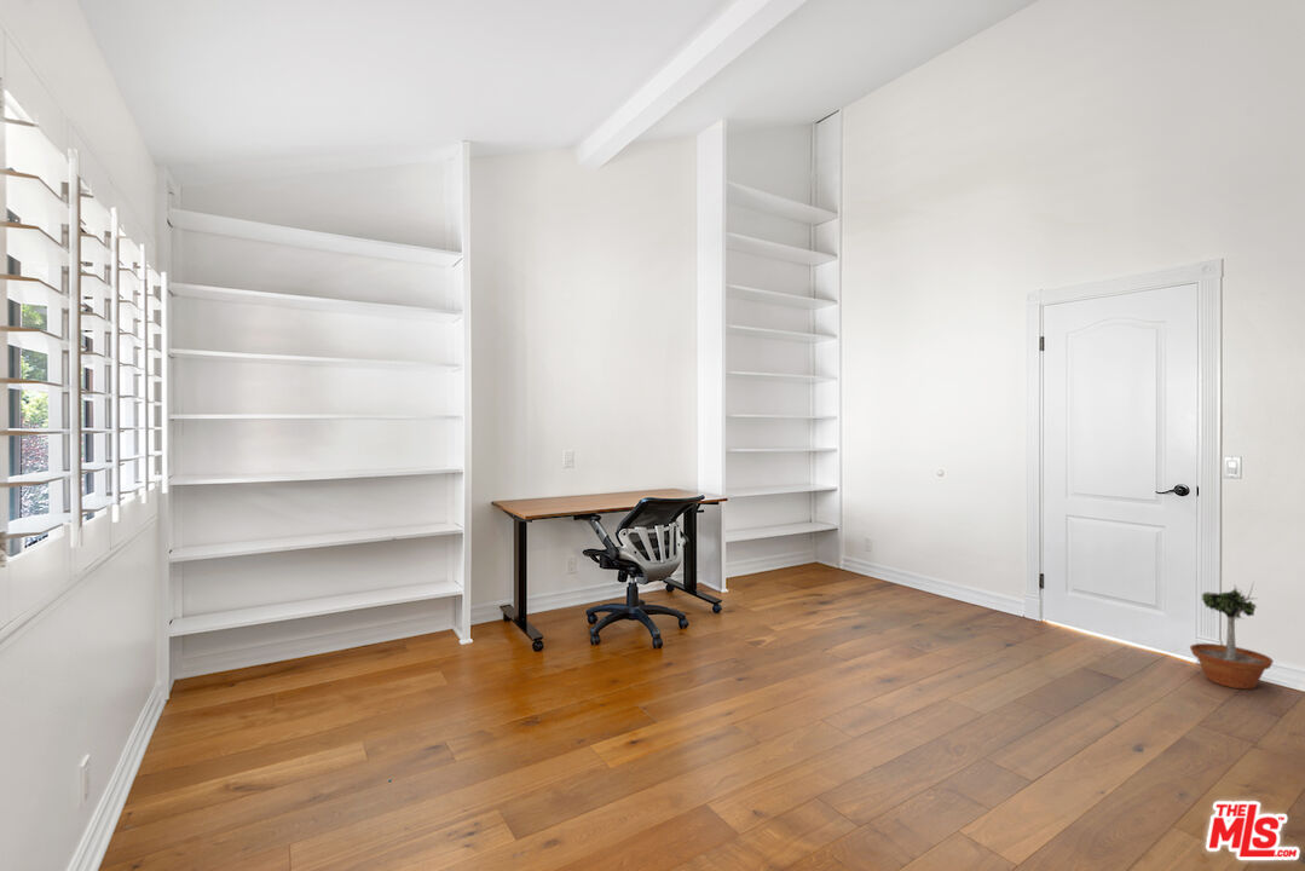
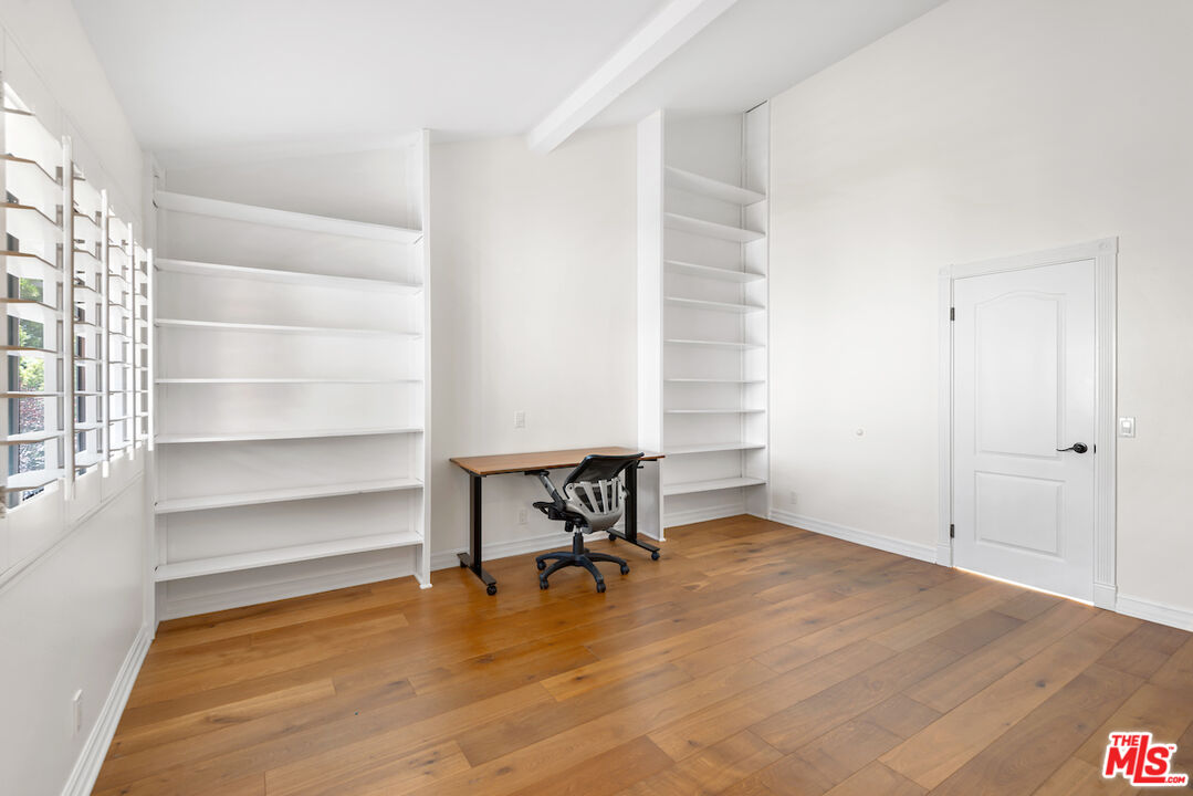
- potted tree (1230, 630)
